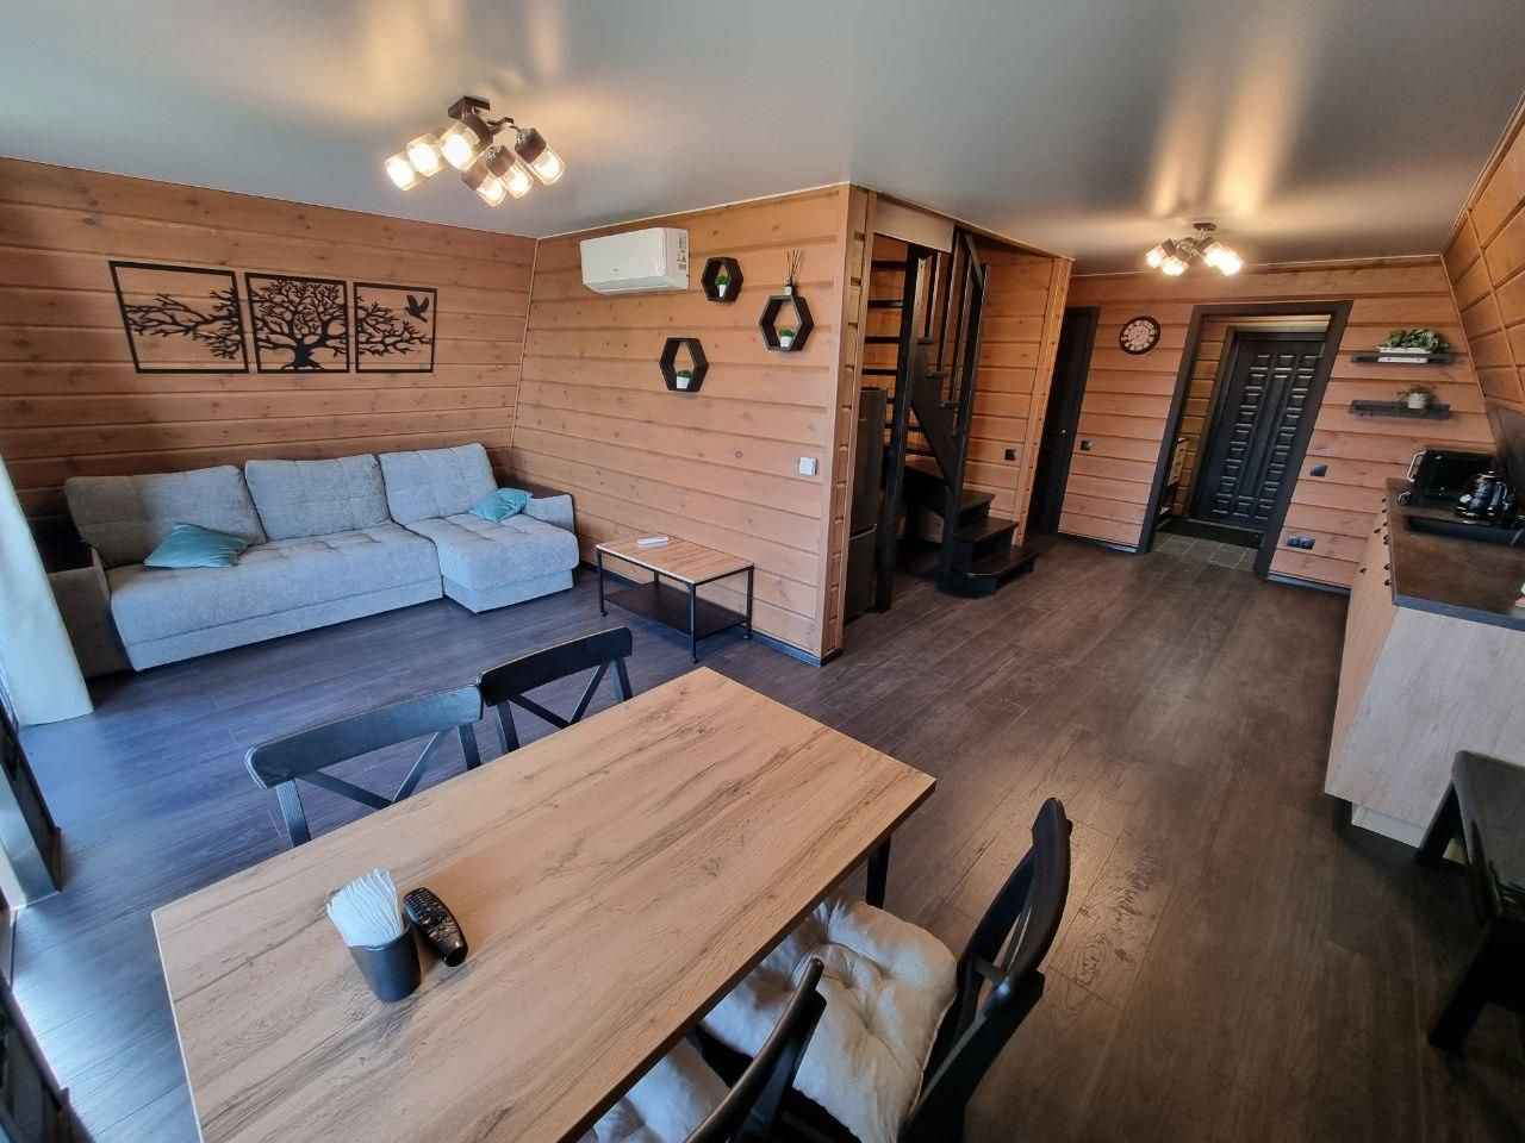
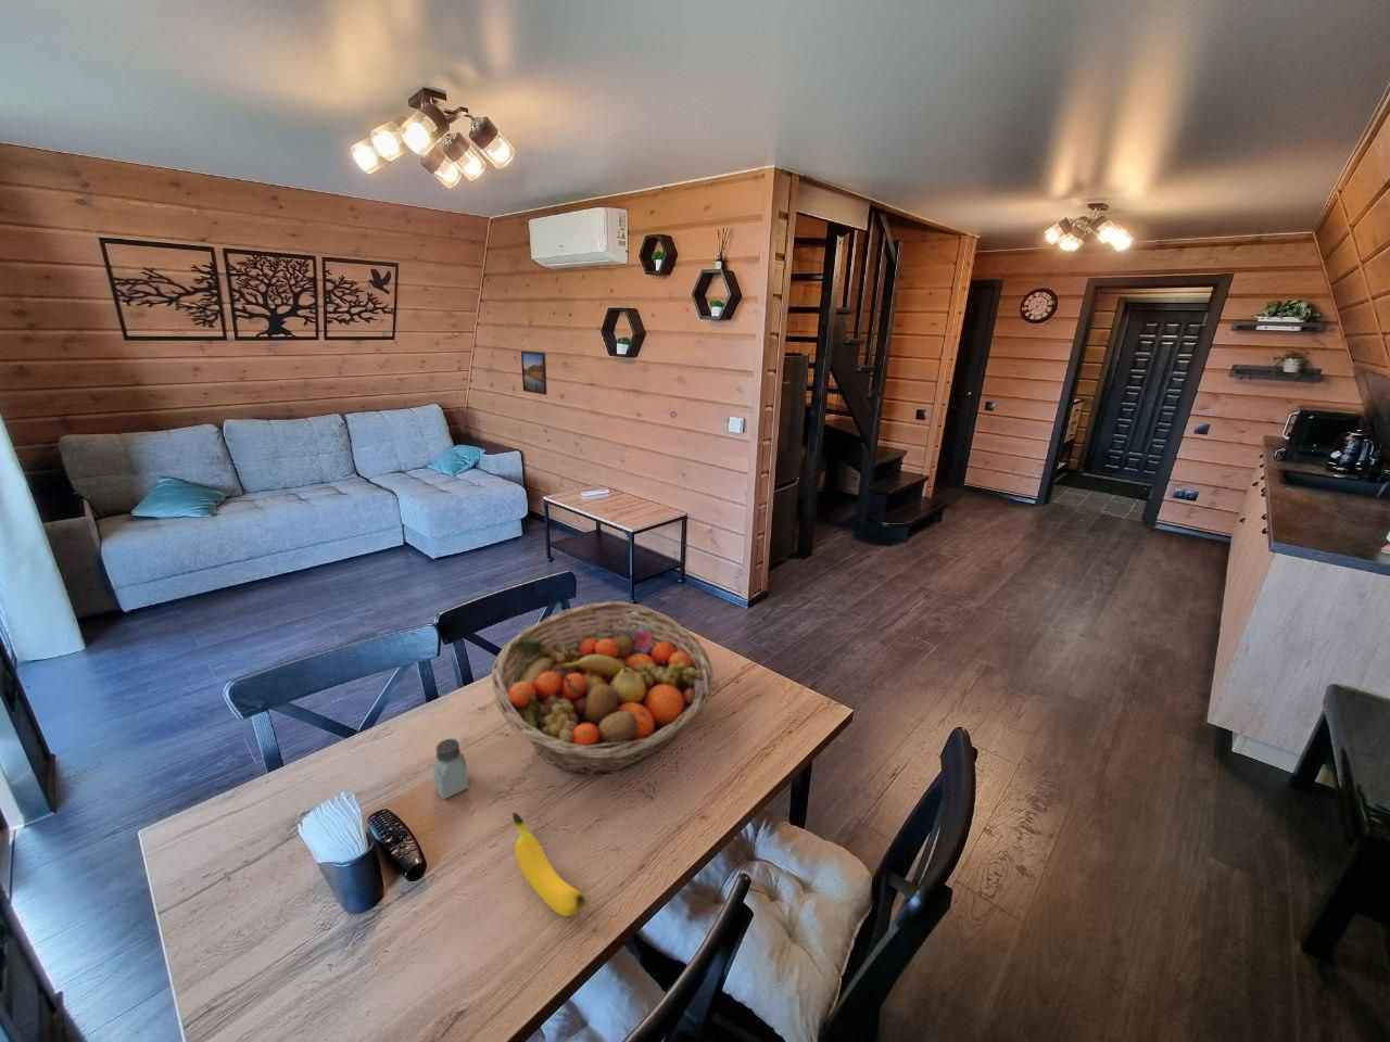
+ saltshaker (450, 766)
+ banana (546, 867)
+ fruit basket (609, 683)
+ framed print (533, 372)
